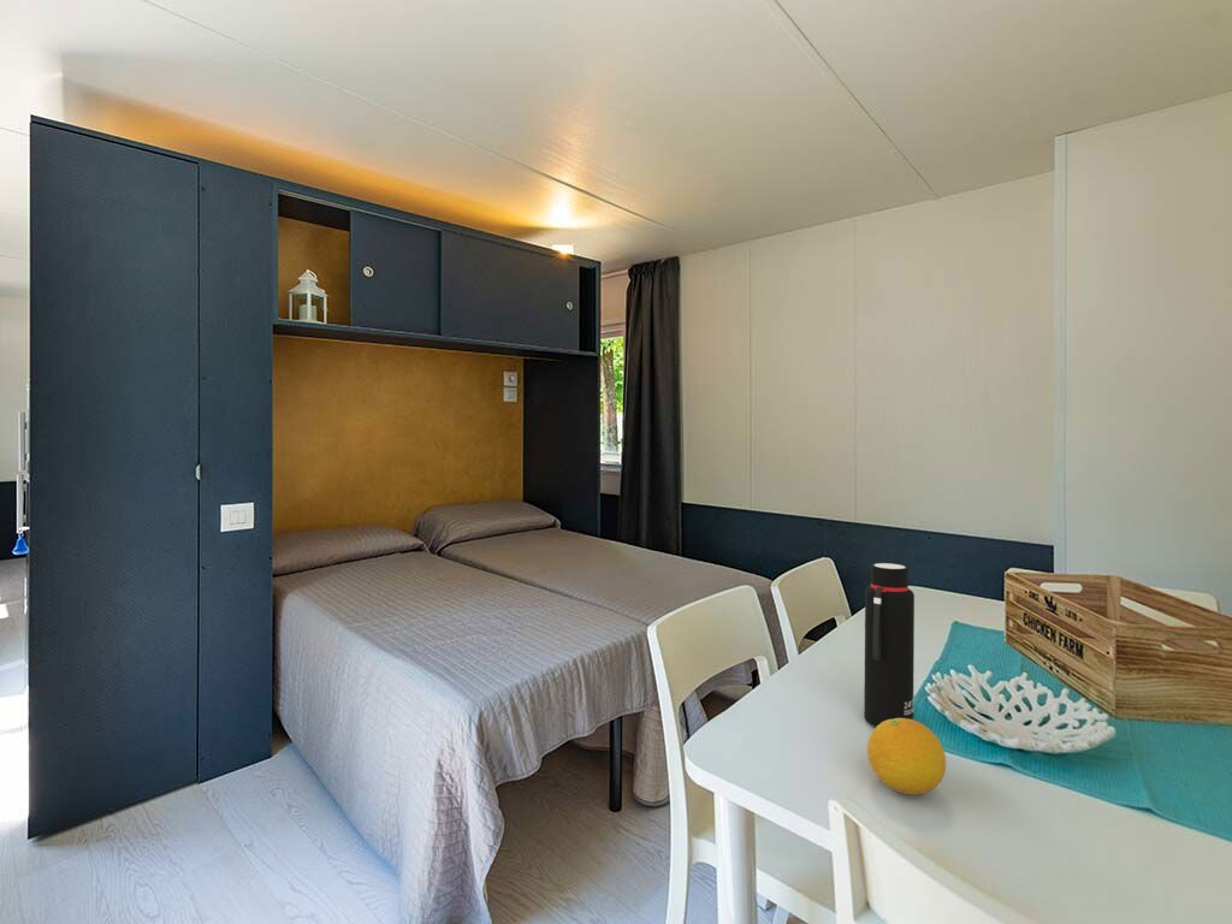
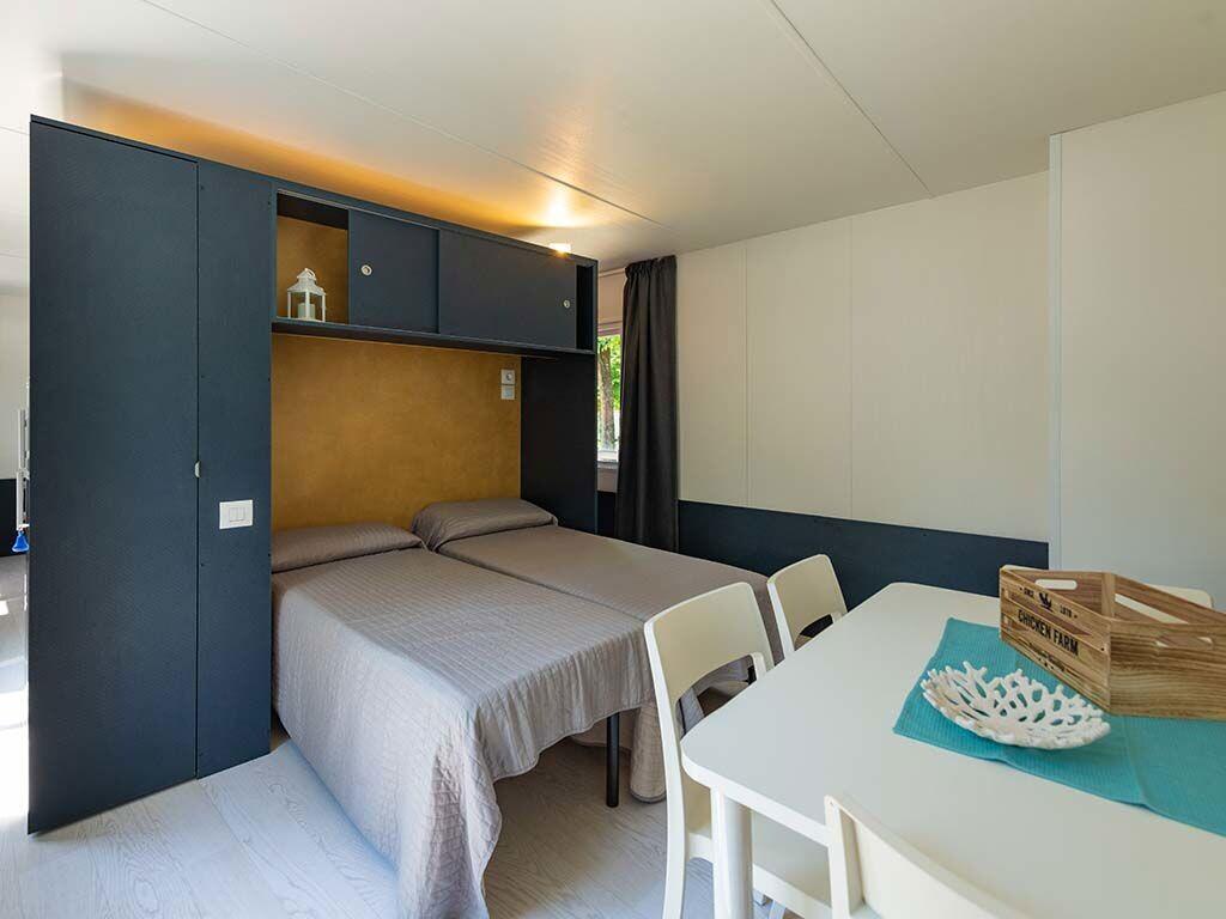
- water bottle (887, 644)
- fruit (905, 754)
